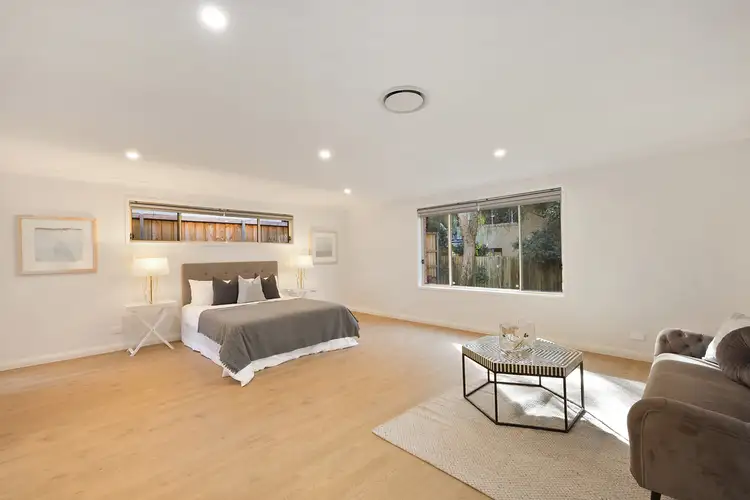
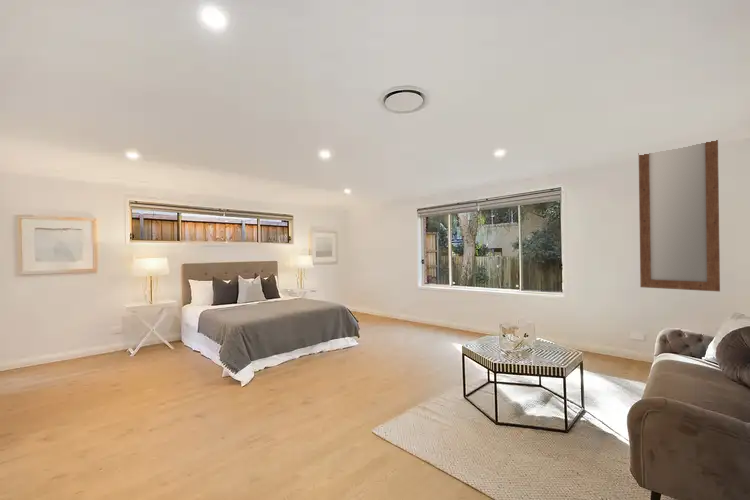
+ home mirror (676, 205)
